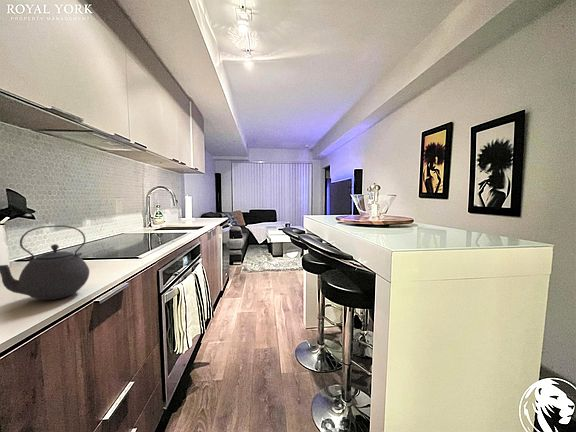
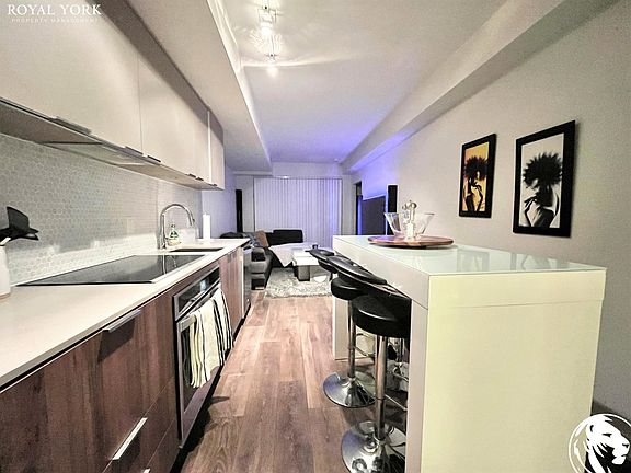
- kettle (45, 261)
